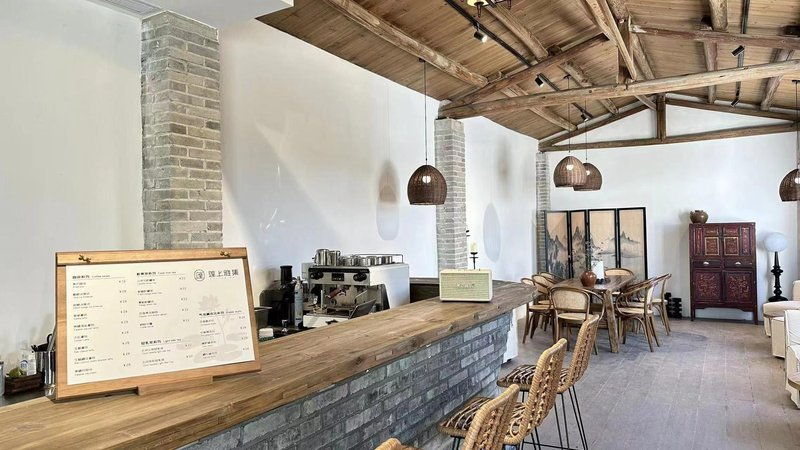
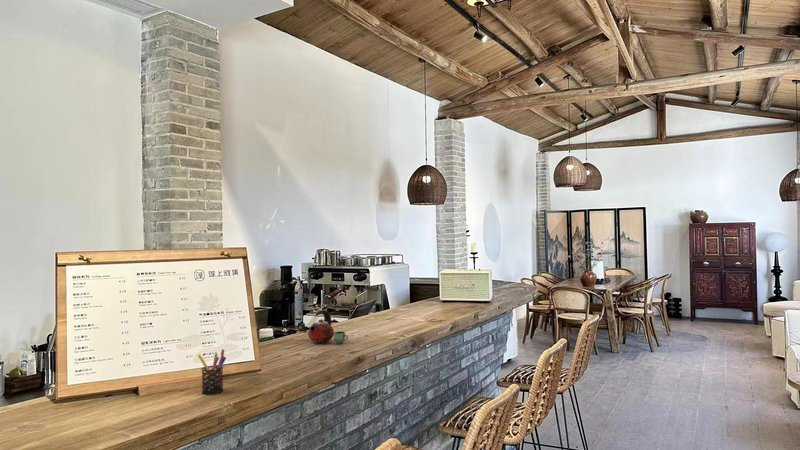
+ kettle (321, 326)
+ pen holder (214, 370)
